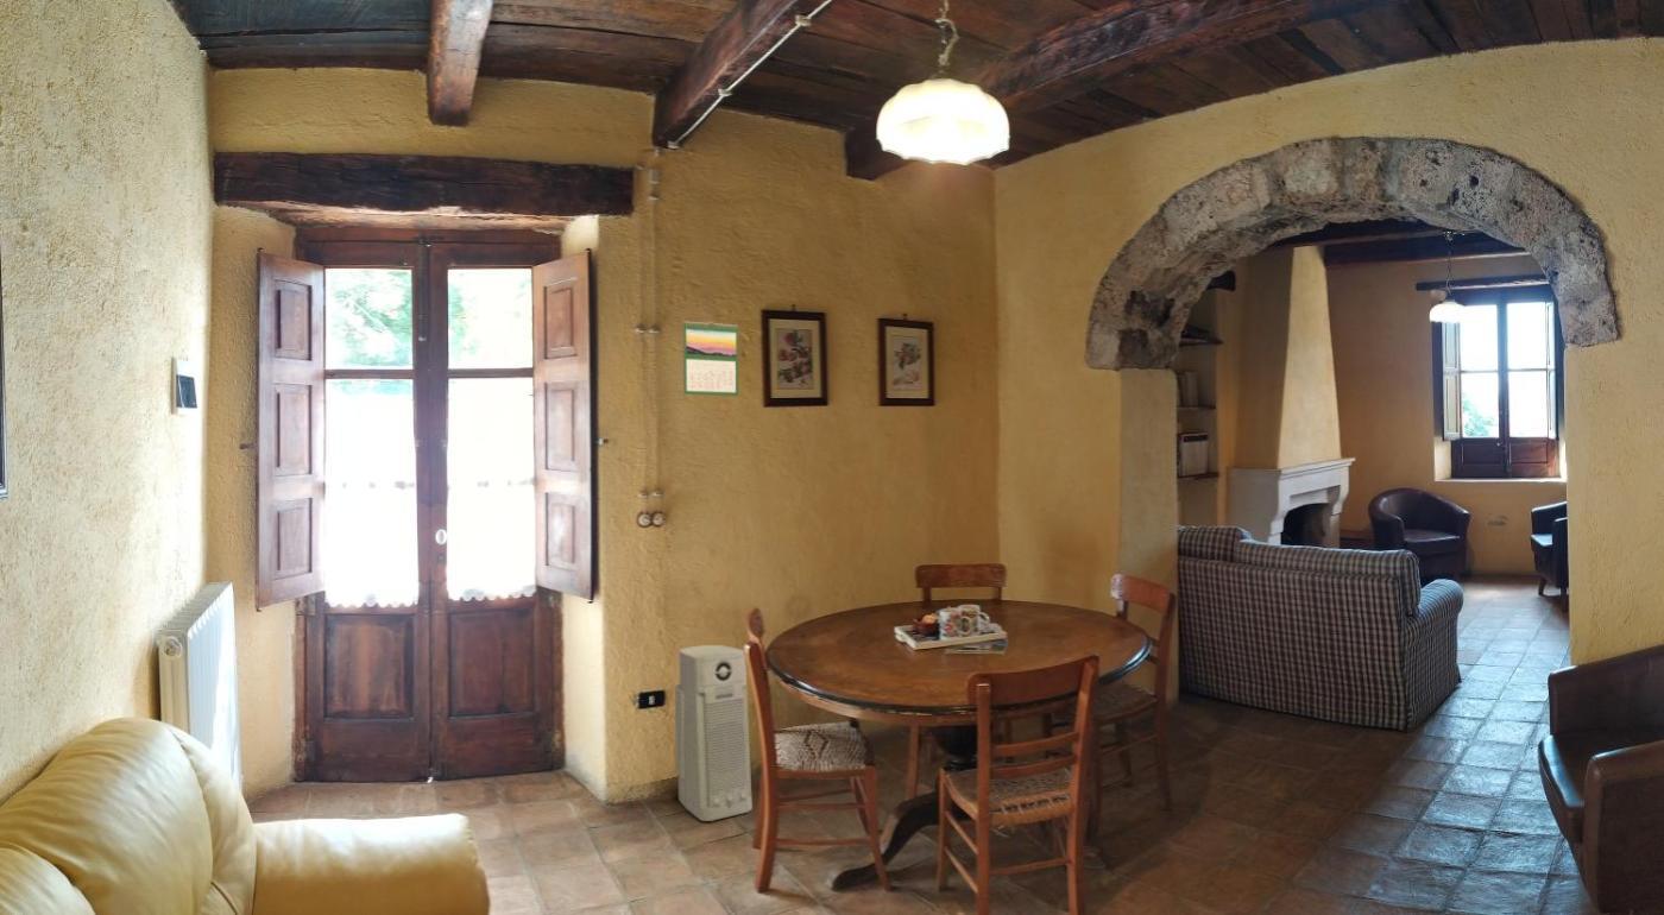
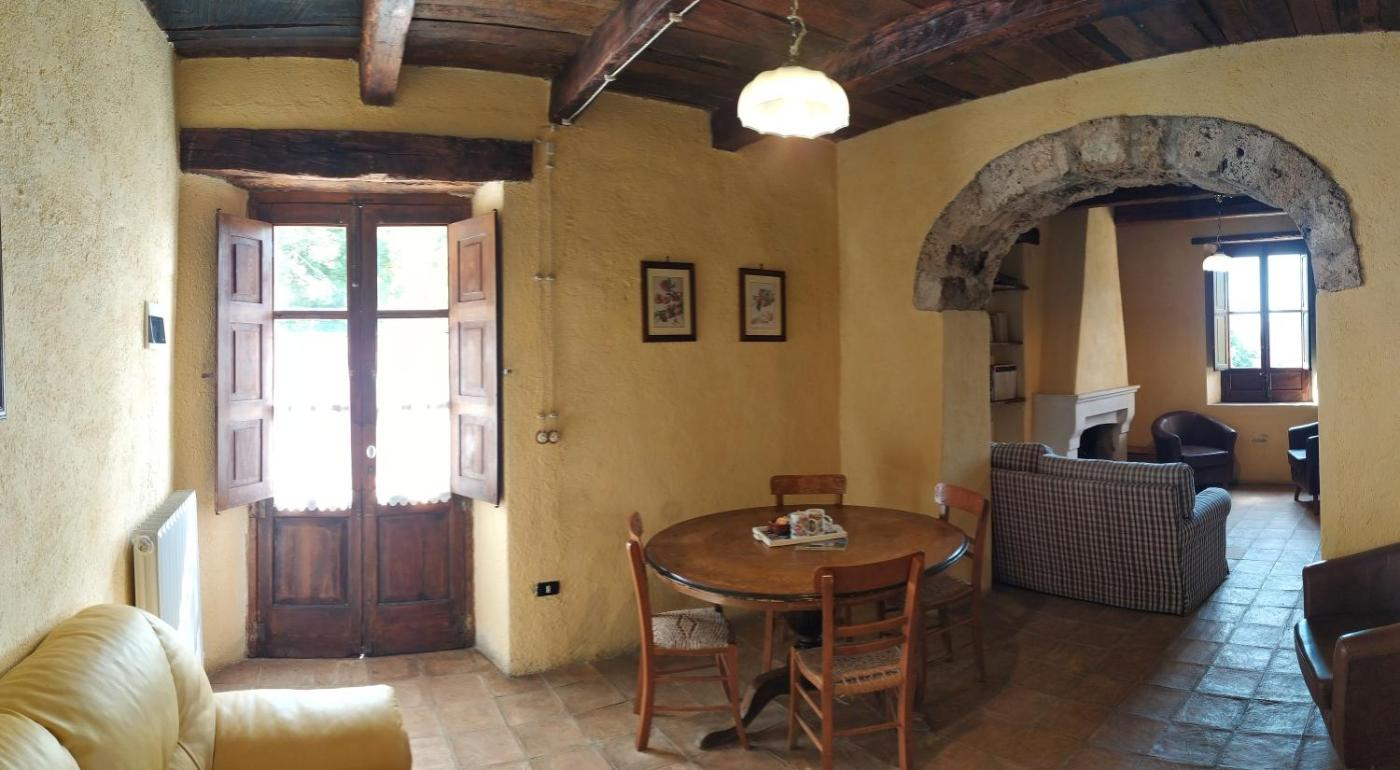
- air purifier (710, 726)
- calendar (711, 358)
